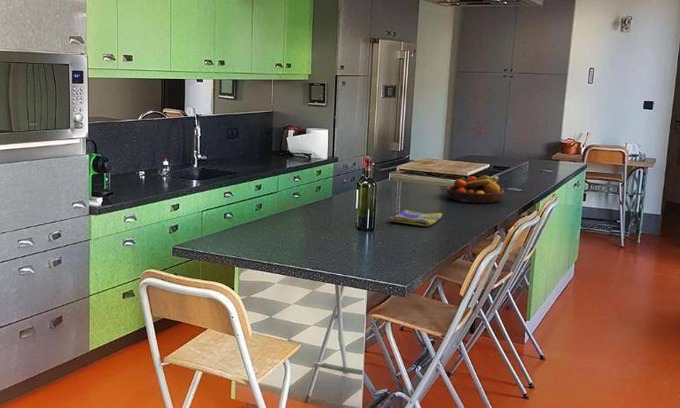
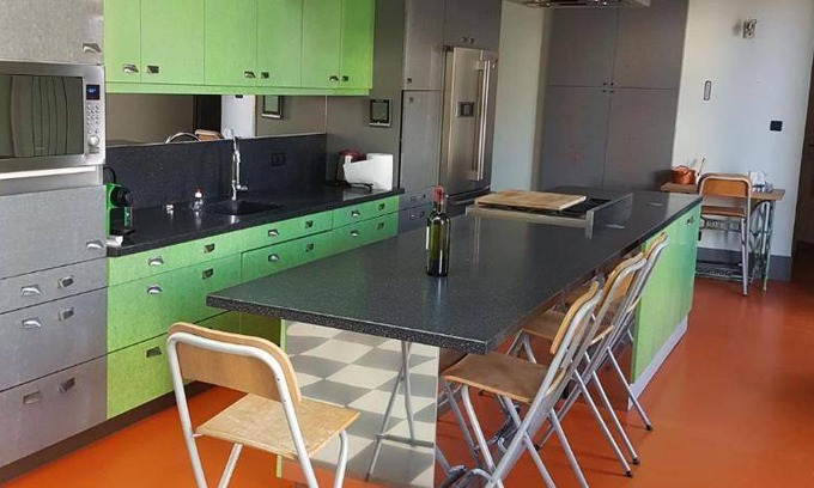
- fruit bowl (475, 186)
- dish towel (416, 217)
